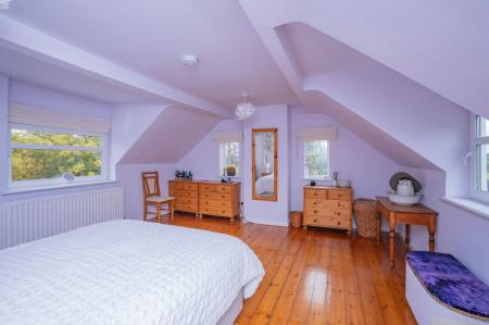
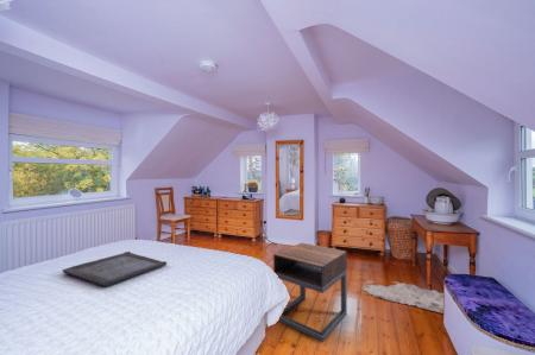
+ rug (414, 294)
+ serving tray (117, 266)
+ nightstand (310, 284)
